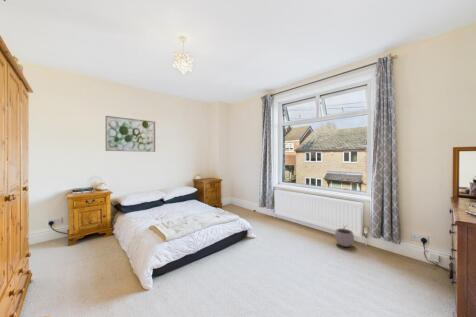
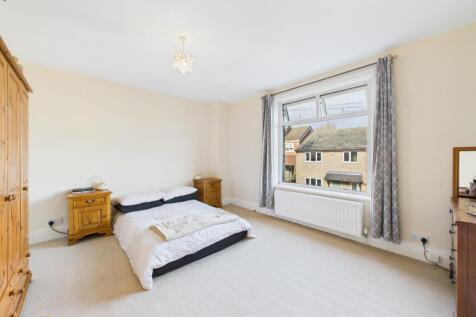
- wall art (132, 135)
- plant pot (344, 235)
